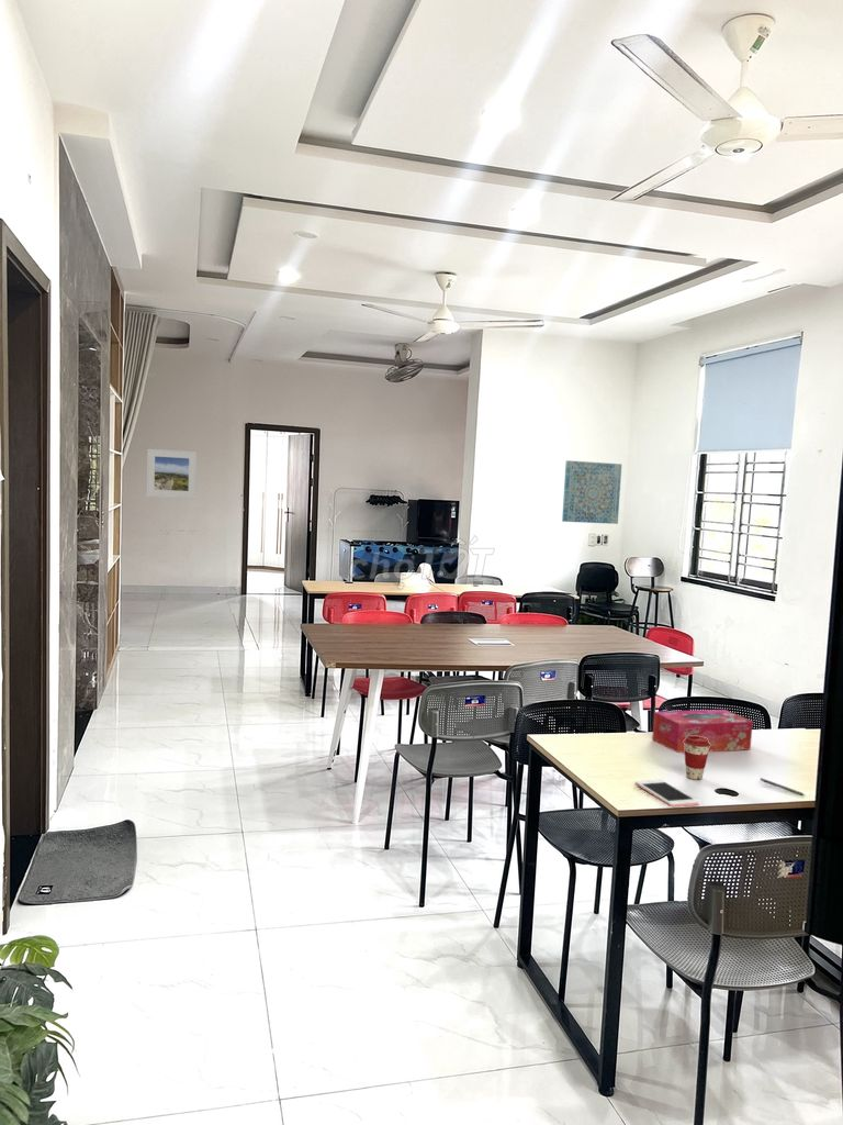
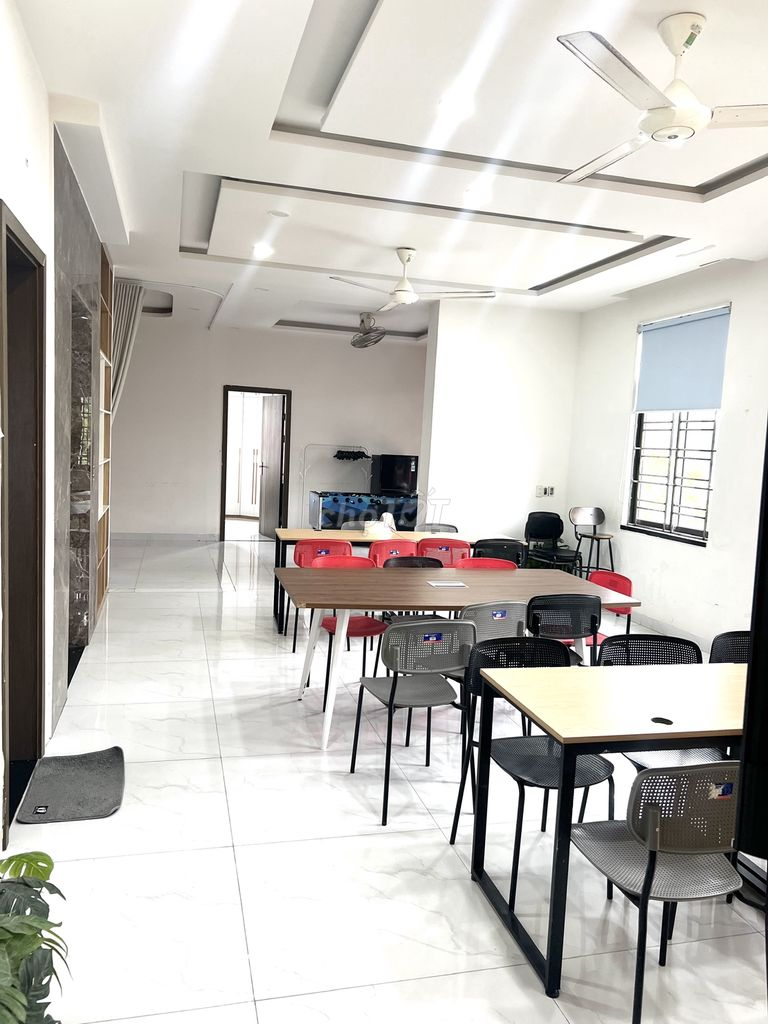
- tissue box (701, 729)
- pen (782, 787)
- coffee cup (695, 757)
- cell phone (665, 792)
- wall art (592, 492)
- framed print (171, 474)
